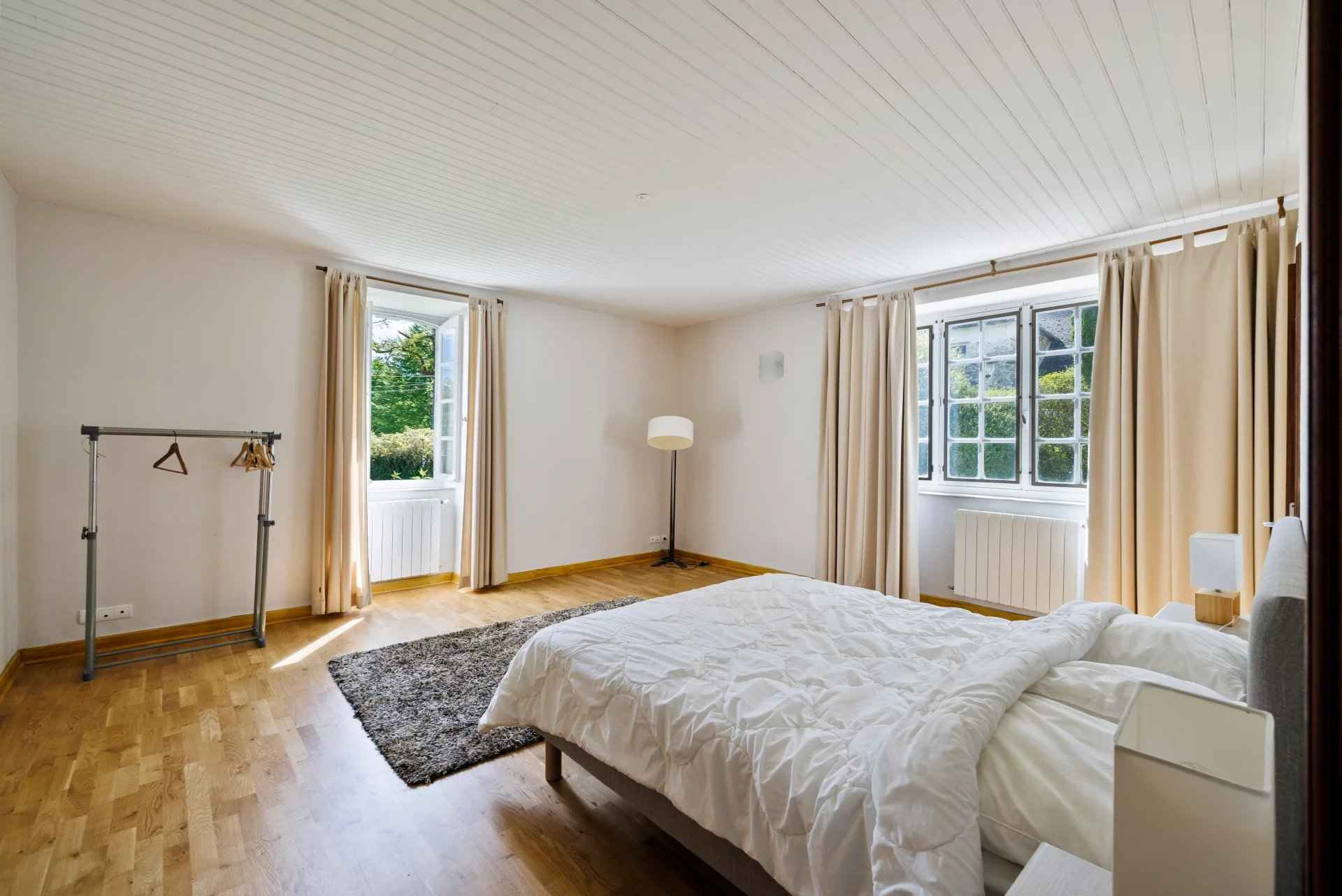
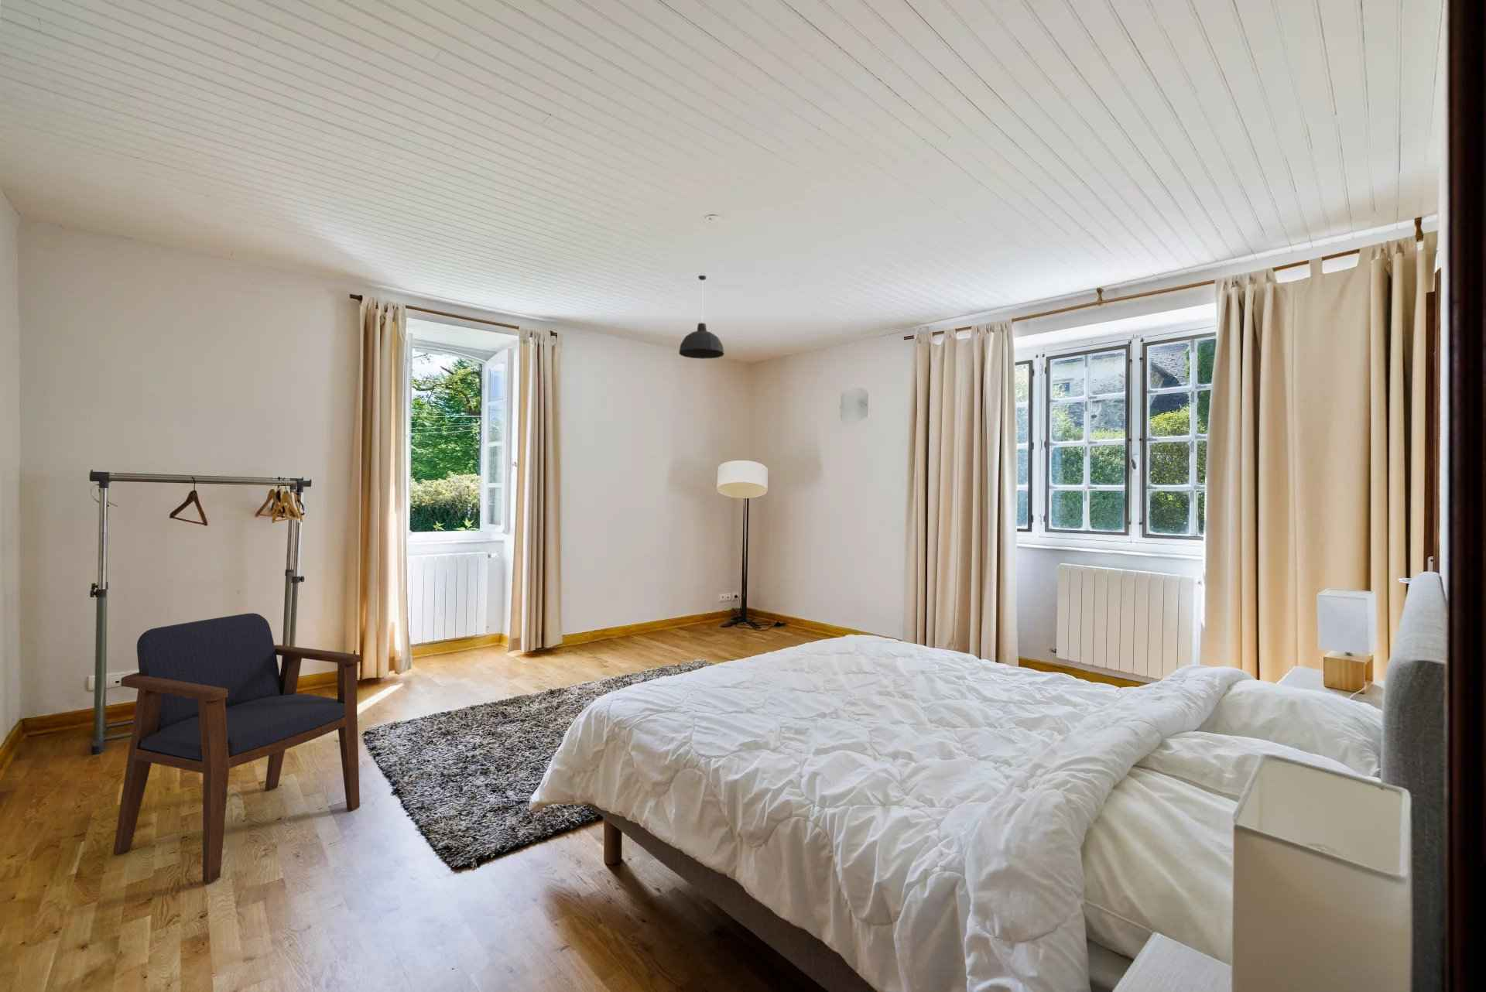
+ pendant lamp (701, 314)
+ armchair (246, 726)
